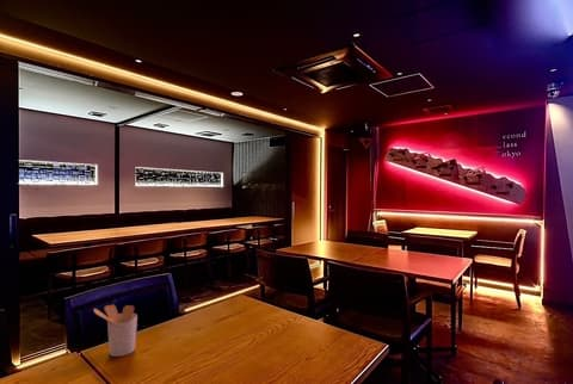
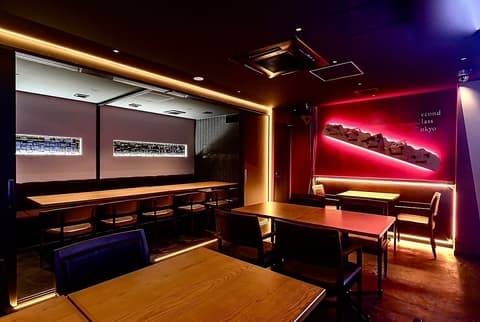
- utensil holder (115, 328)
